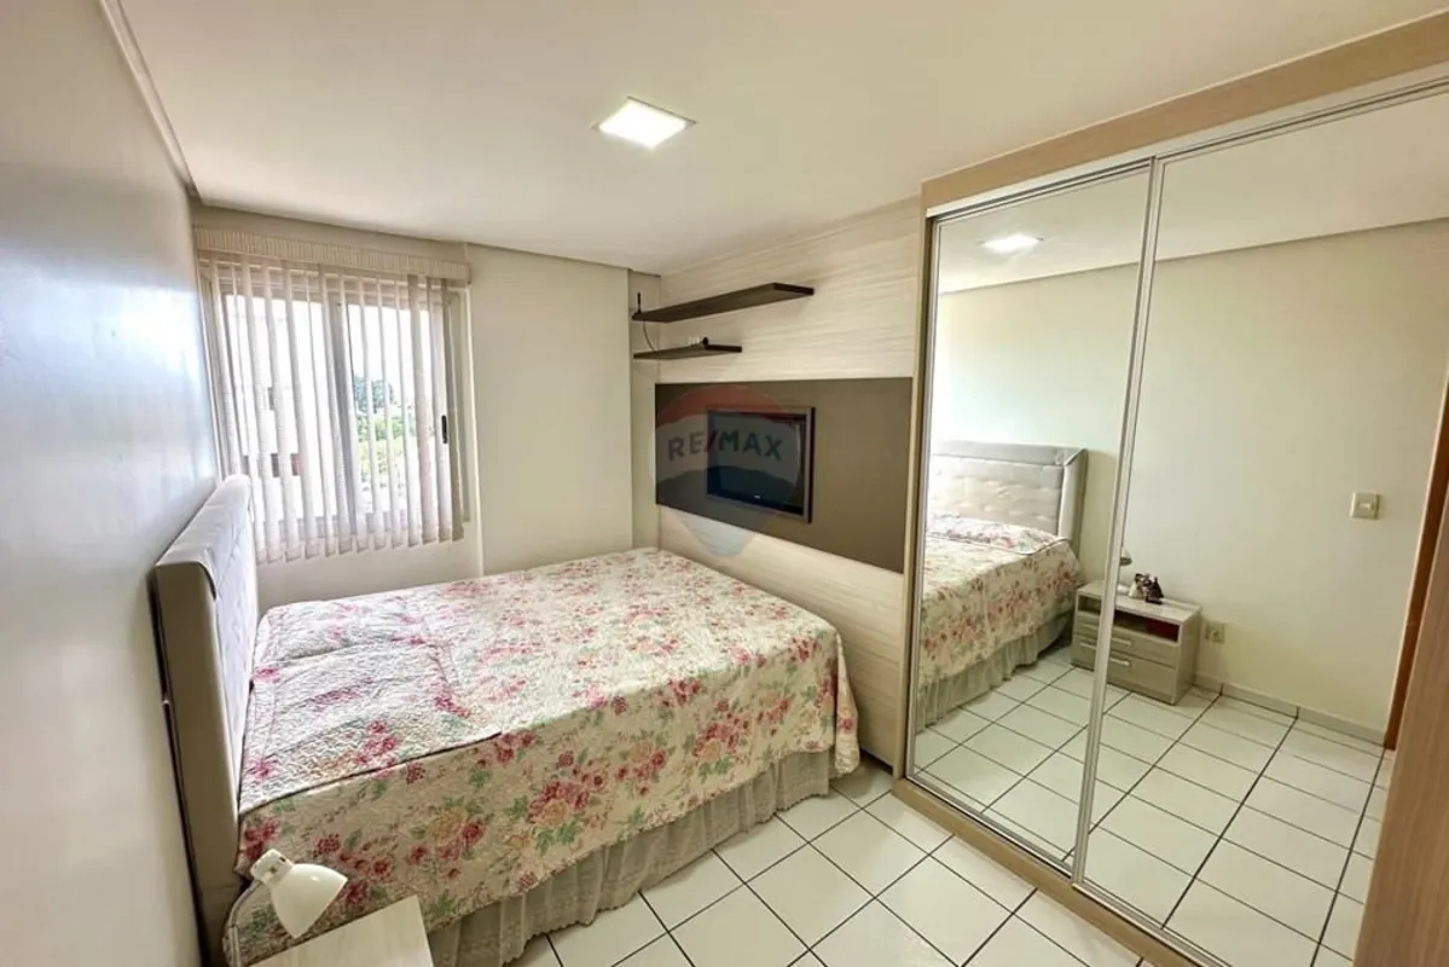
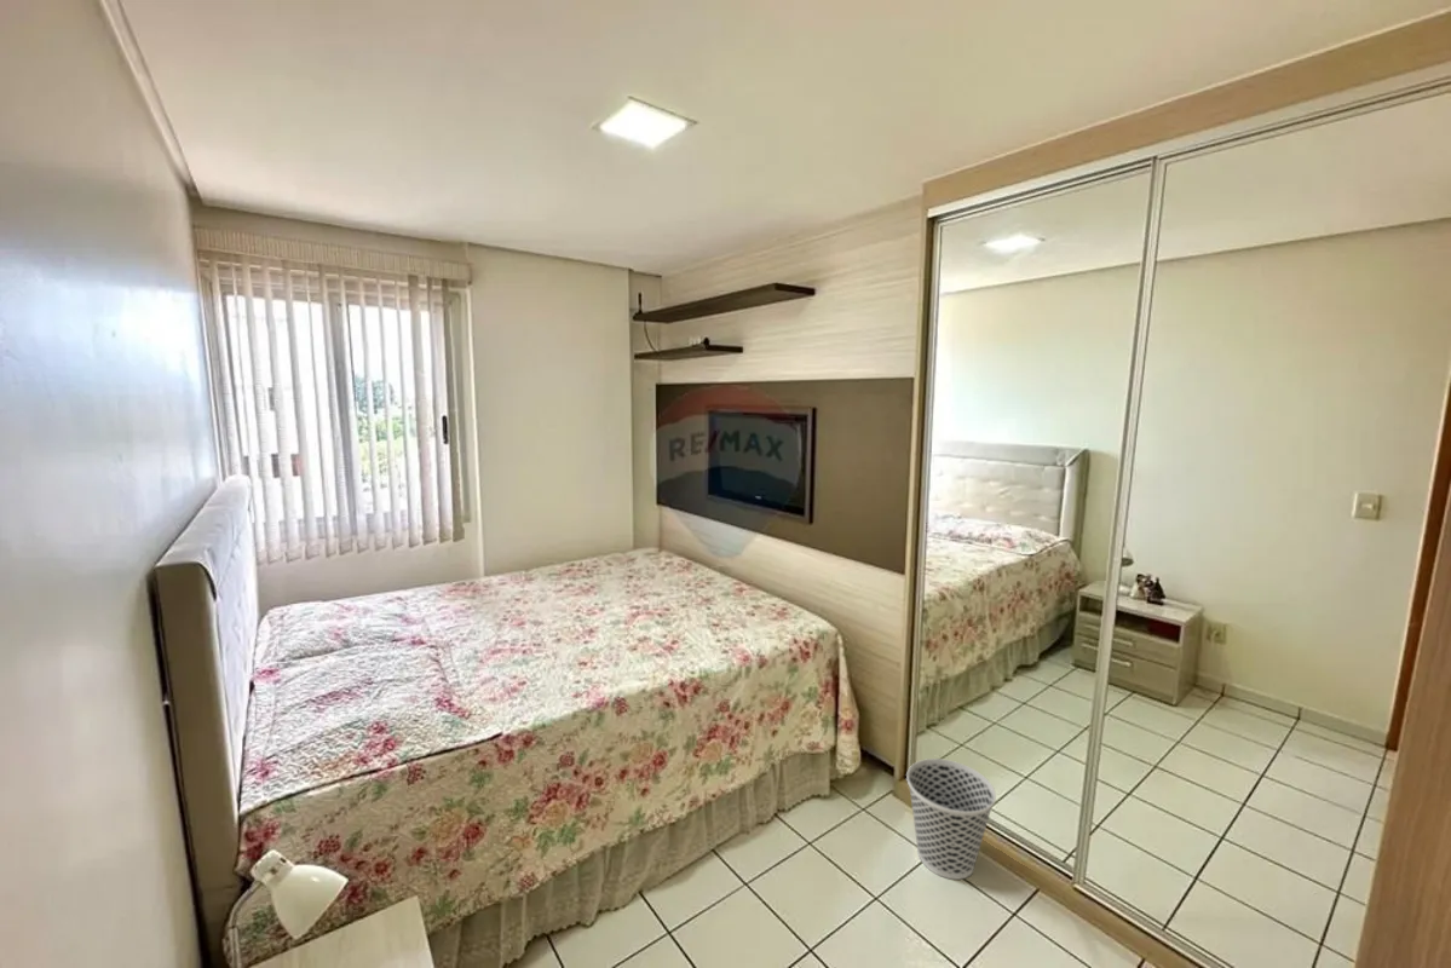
+ wastebasket (948, 820)
